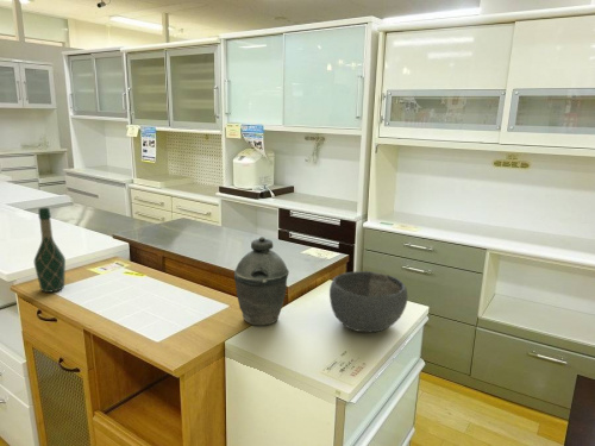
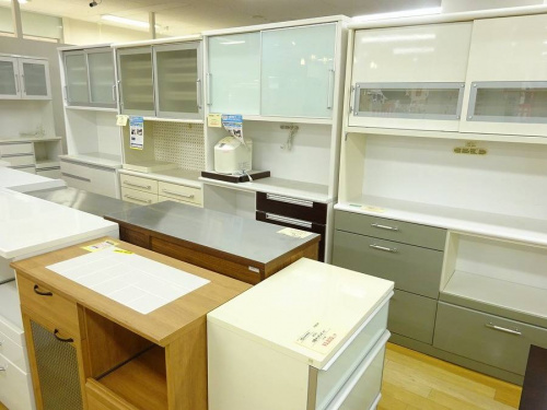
- bowl (367, 303)
- kettle (261, 278)
- wine bottle (48, 249)
